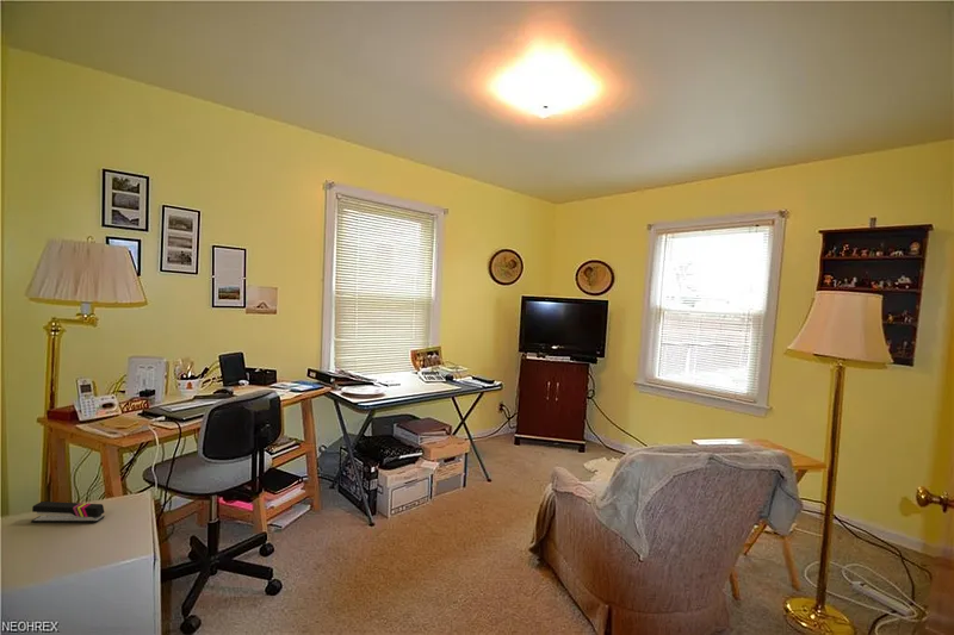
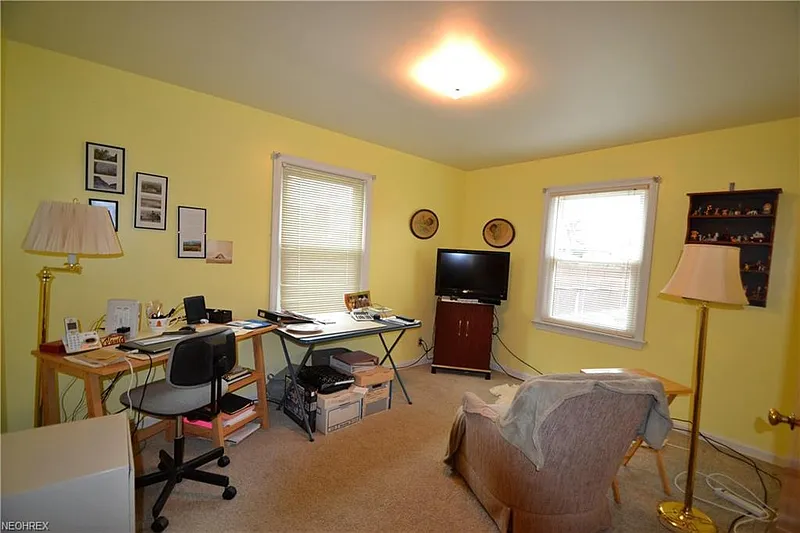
- stapler (68, 511)
